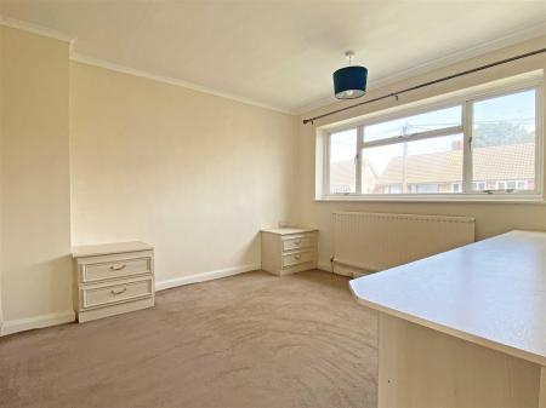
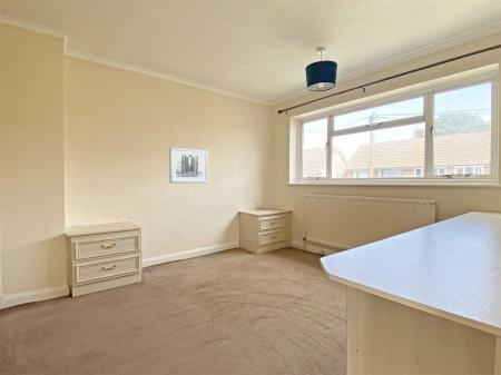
+ wall art (189, 166)
